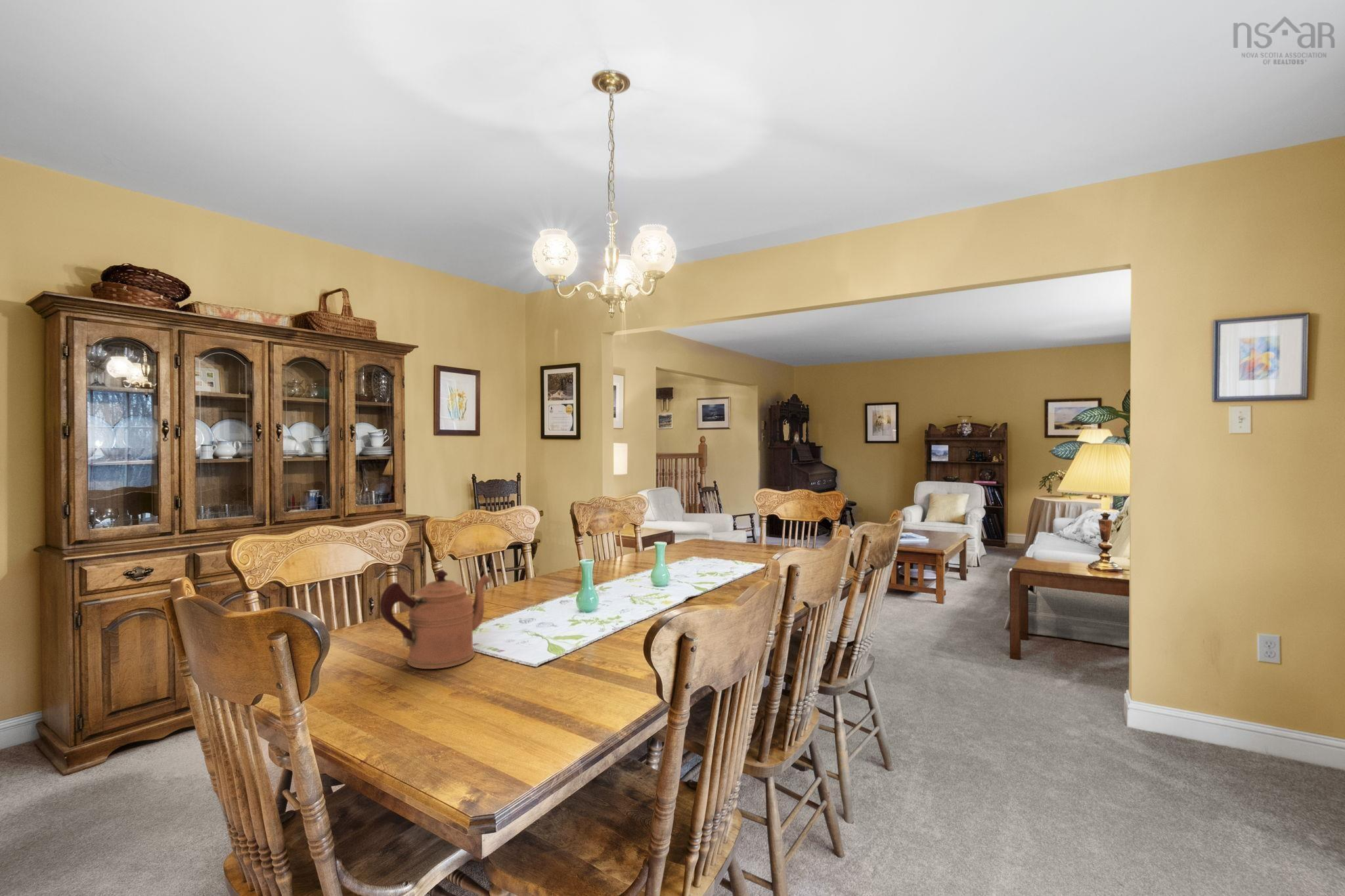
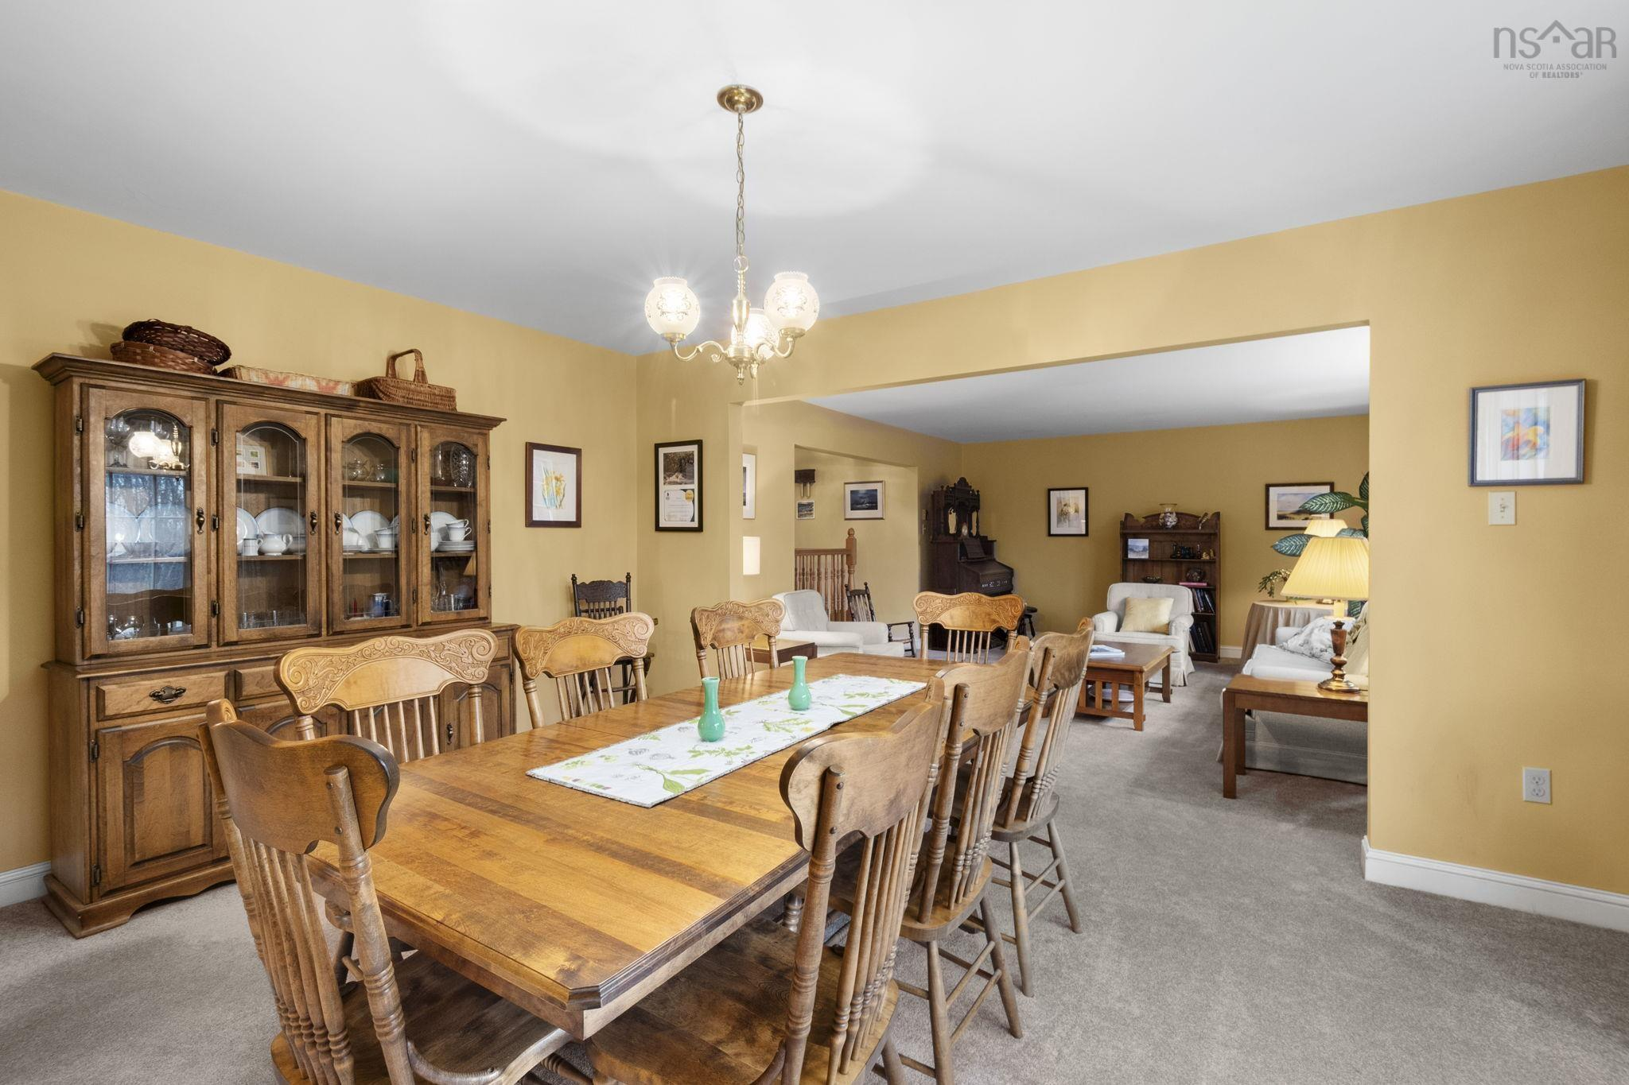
- coffeepot (440, 614)
